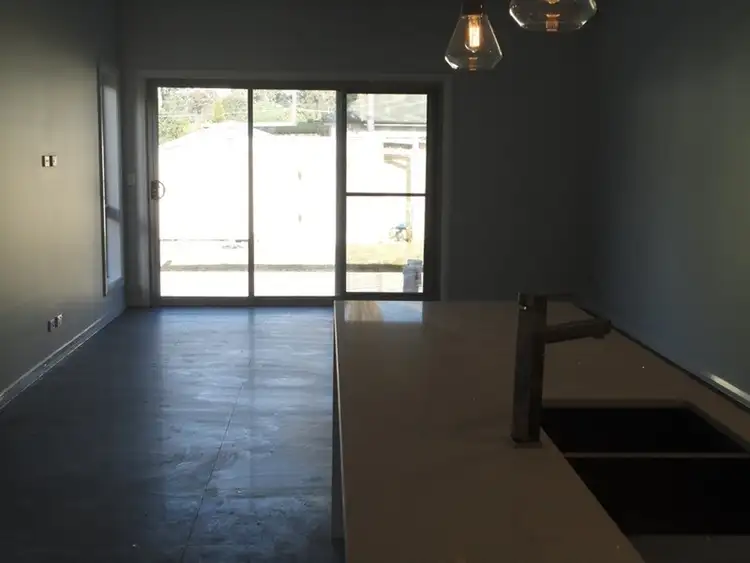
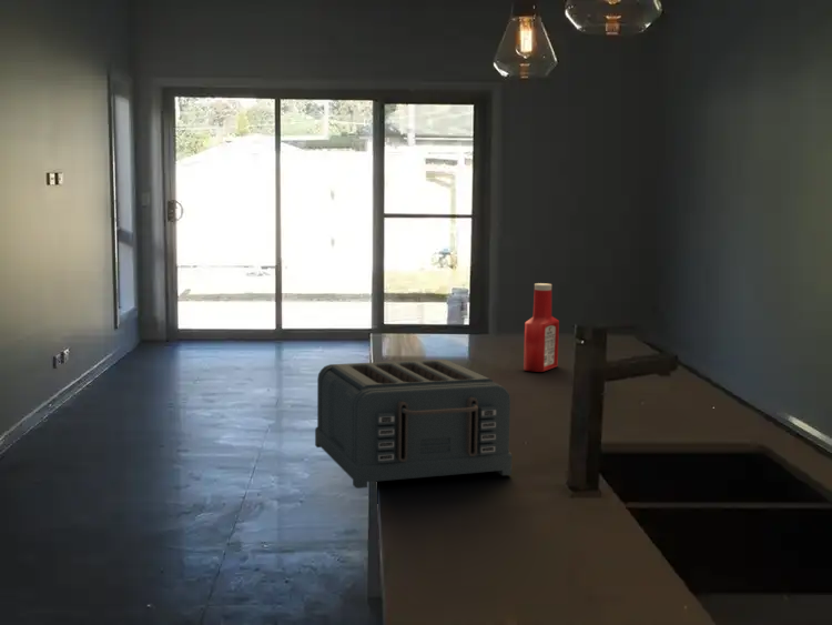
+ soap bottle (541, 325)
+ toaster (413, 417)
